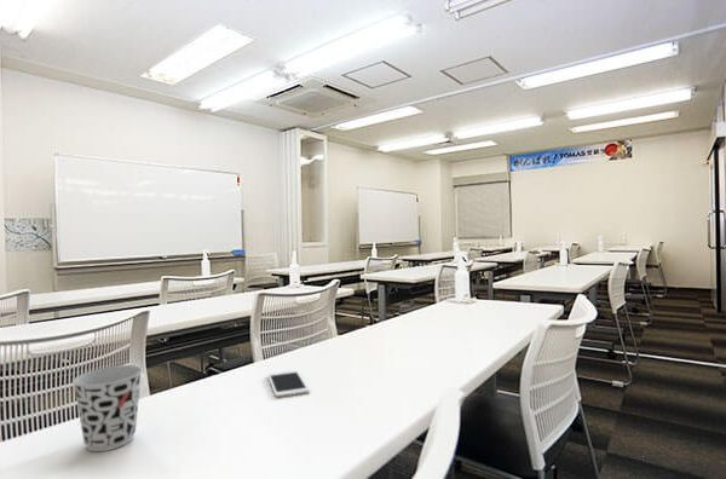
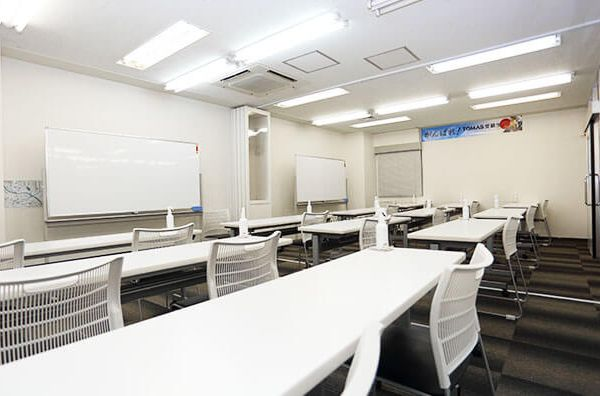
- cup (109, 408)
- cell phone (287, 382)
